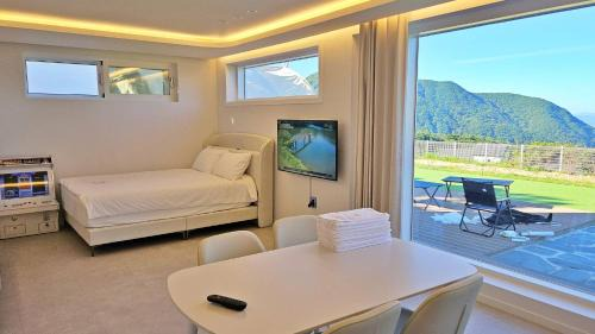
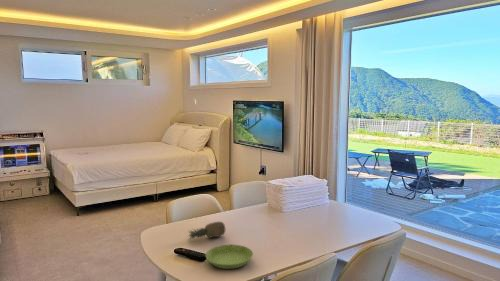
+ fruit (206, 230)
+ saucer (229, 257)
